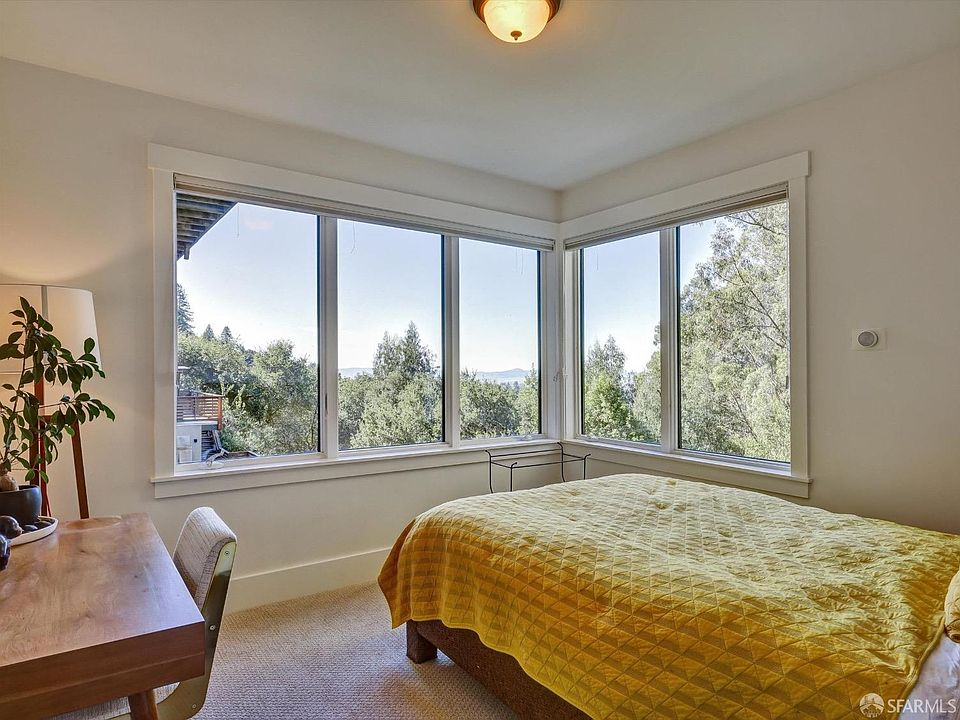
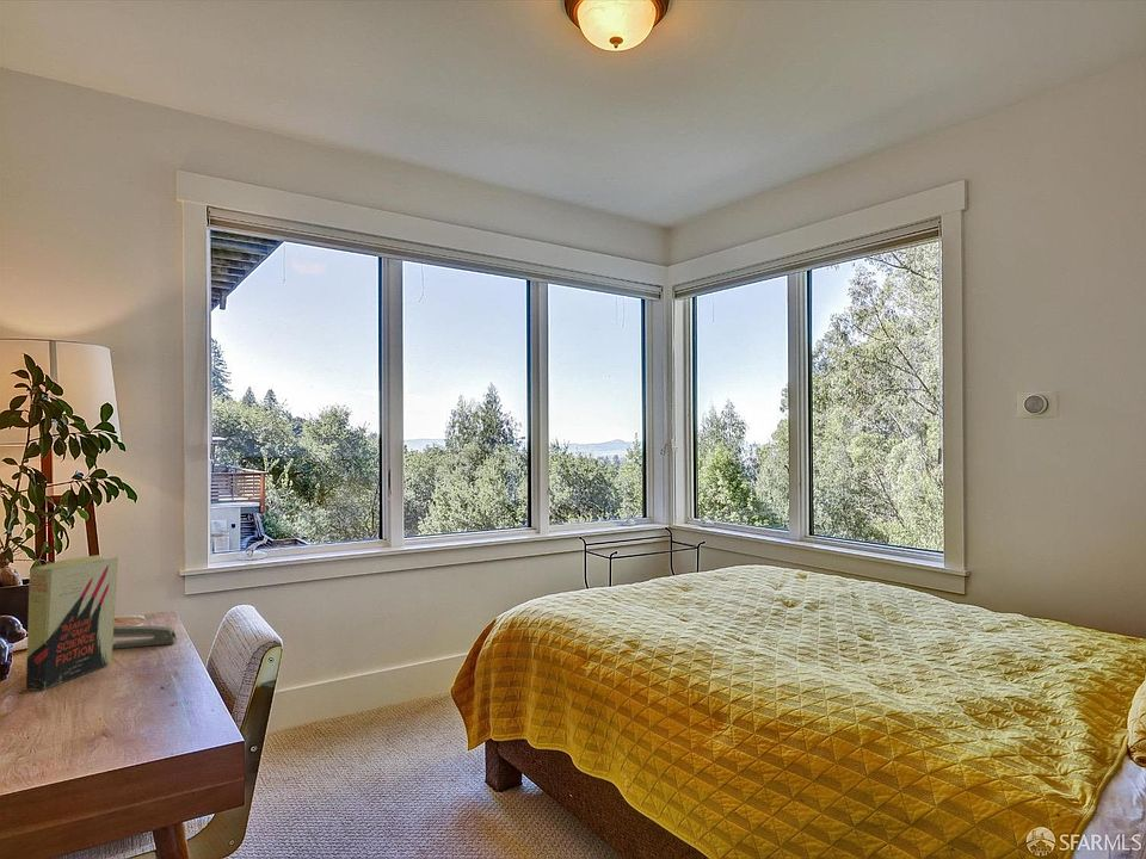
+ stapler (136, 635)
+ book (73, 617)
